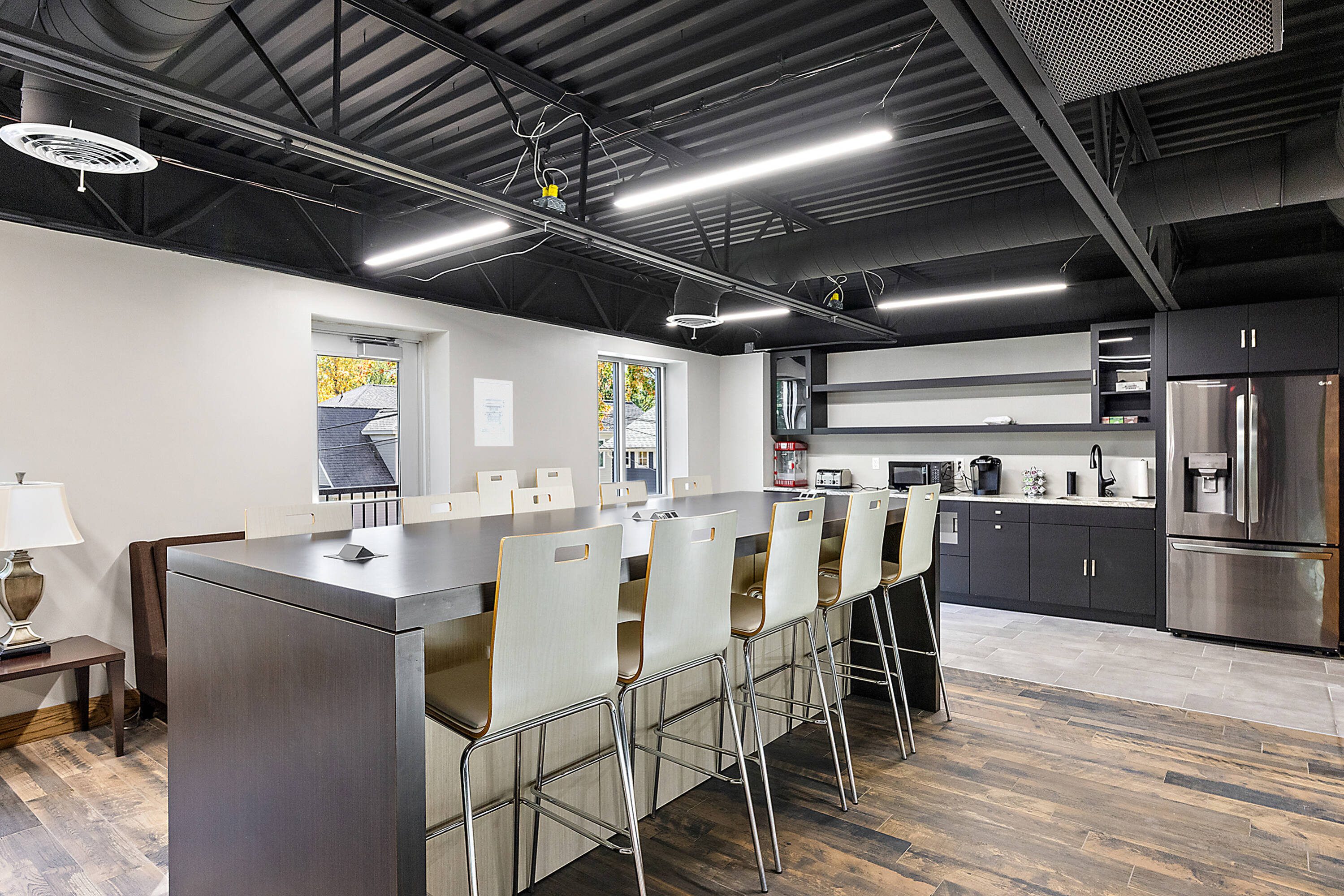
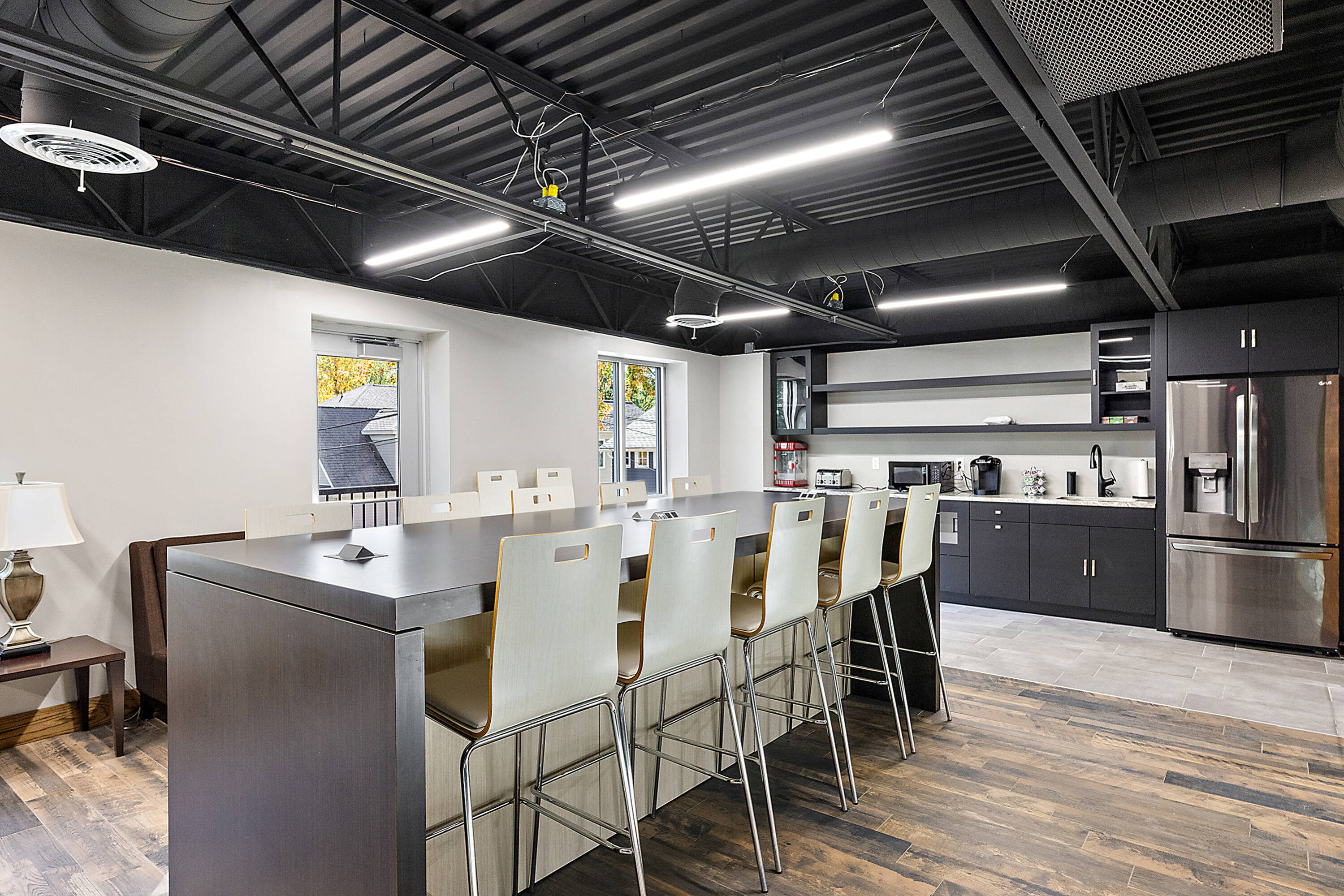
- wall art (494, 413)
